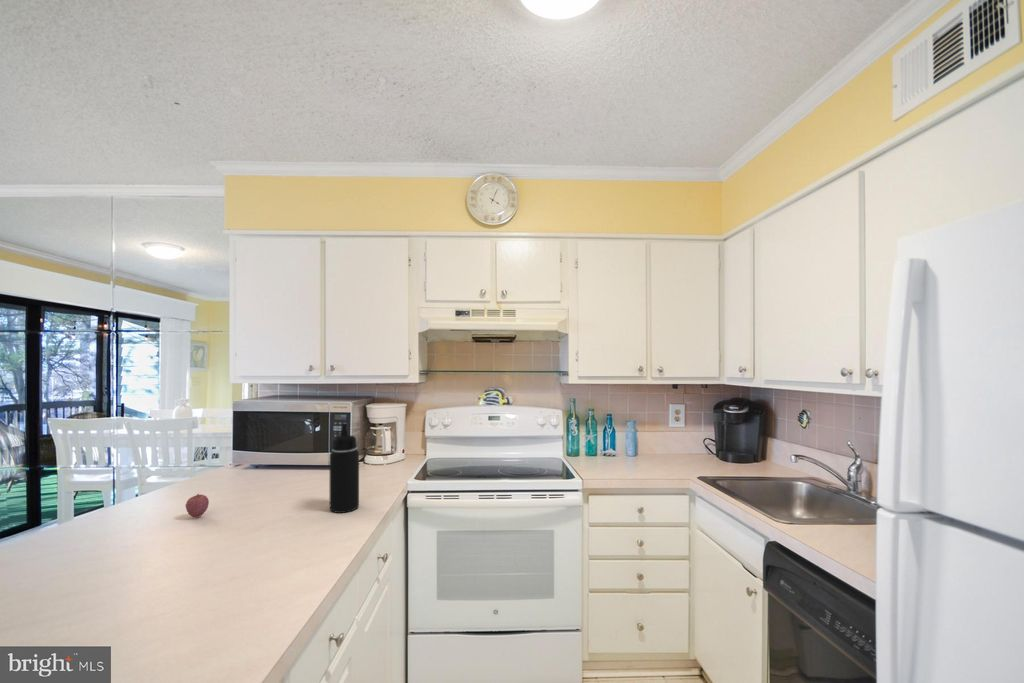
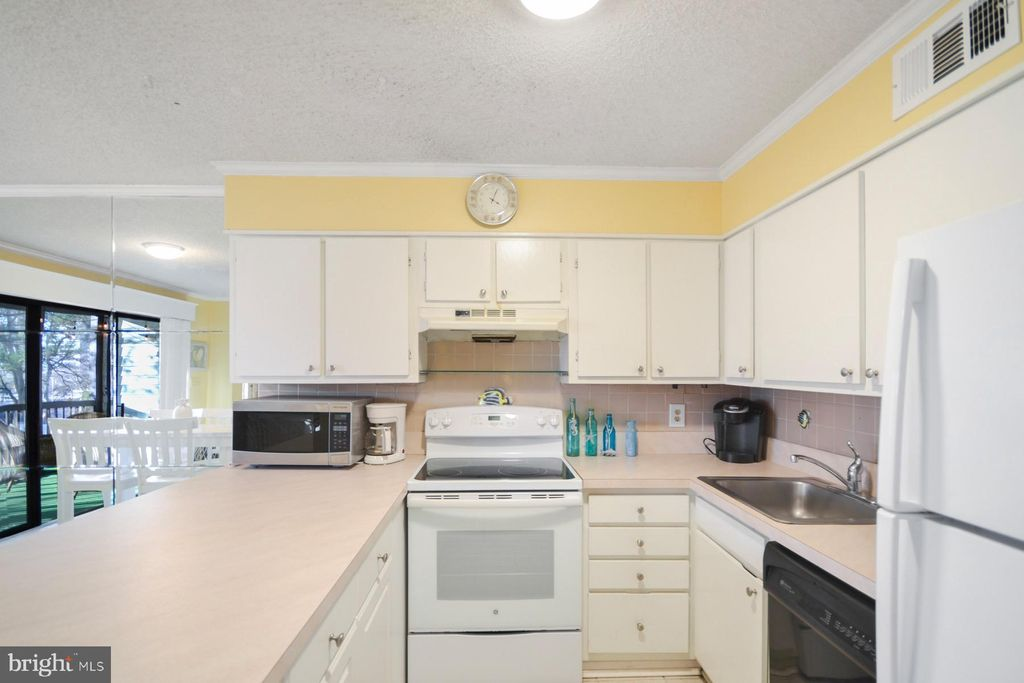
- water bottle (344, 467)
- fruit (197, 505)
